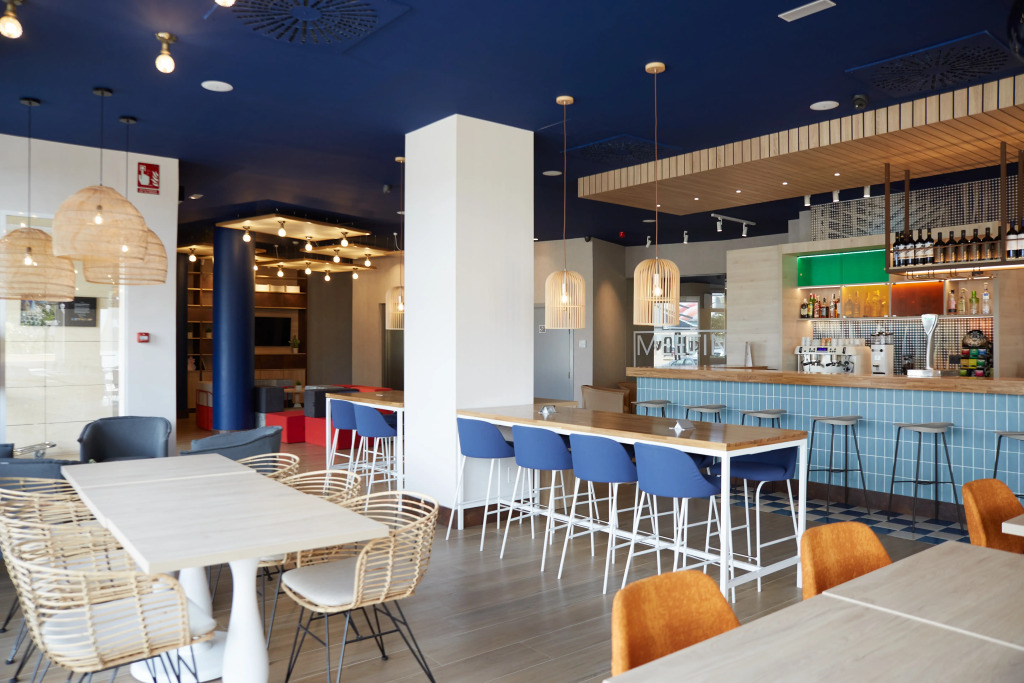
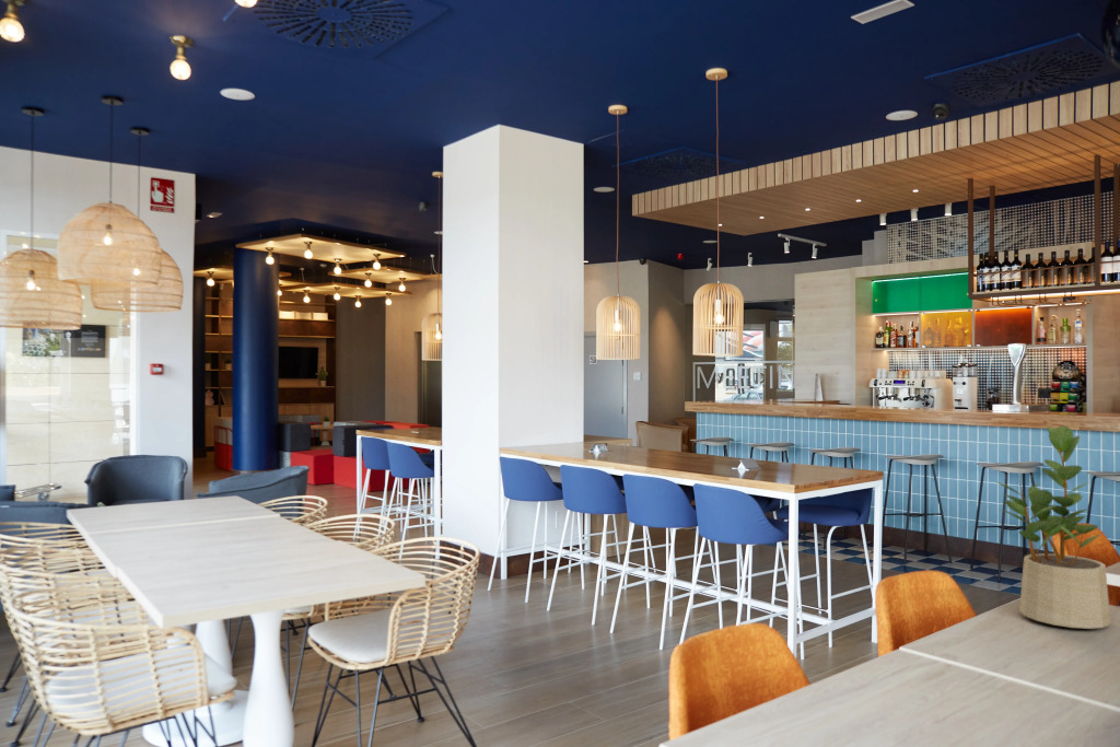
+ potted plant (1053, 523)
